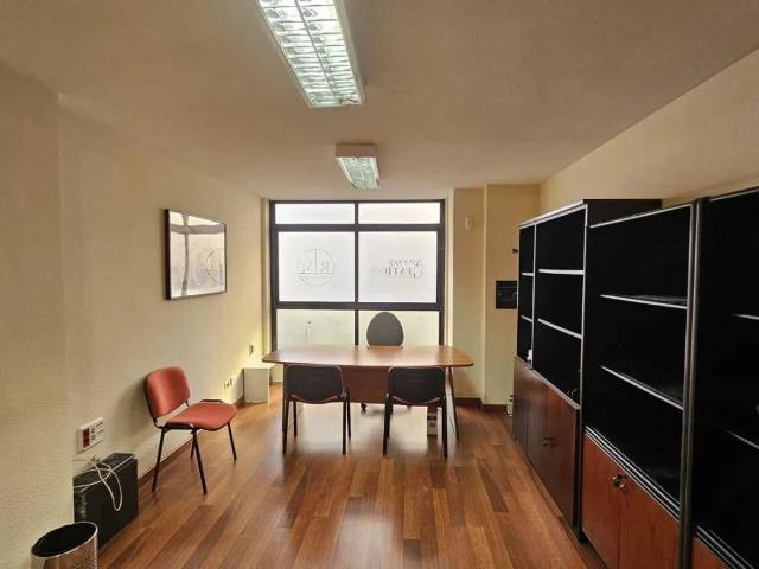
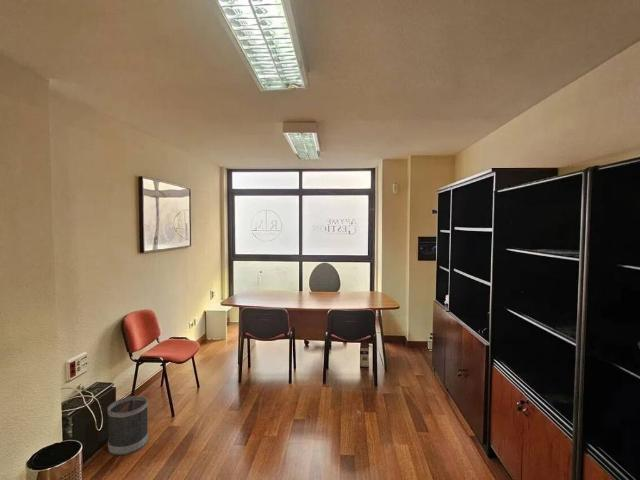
+ wastebasket (128, 424)
